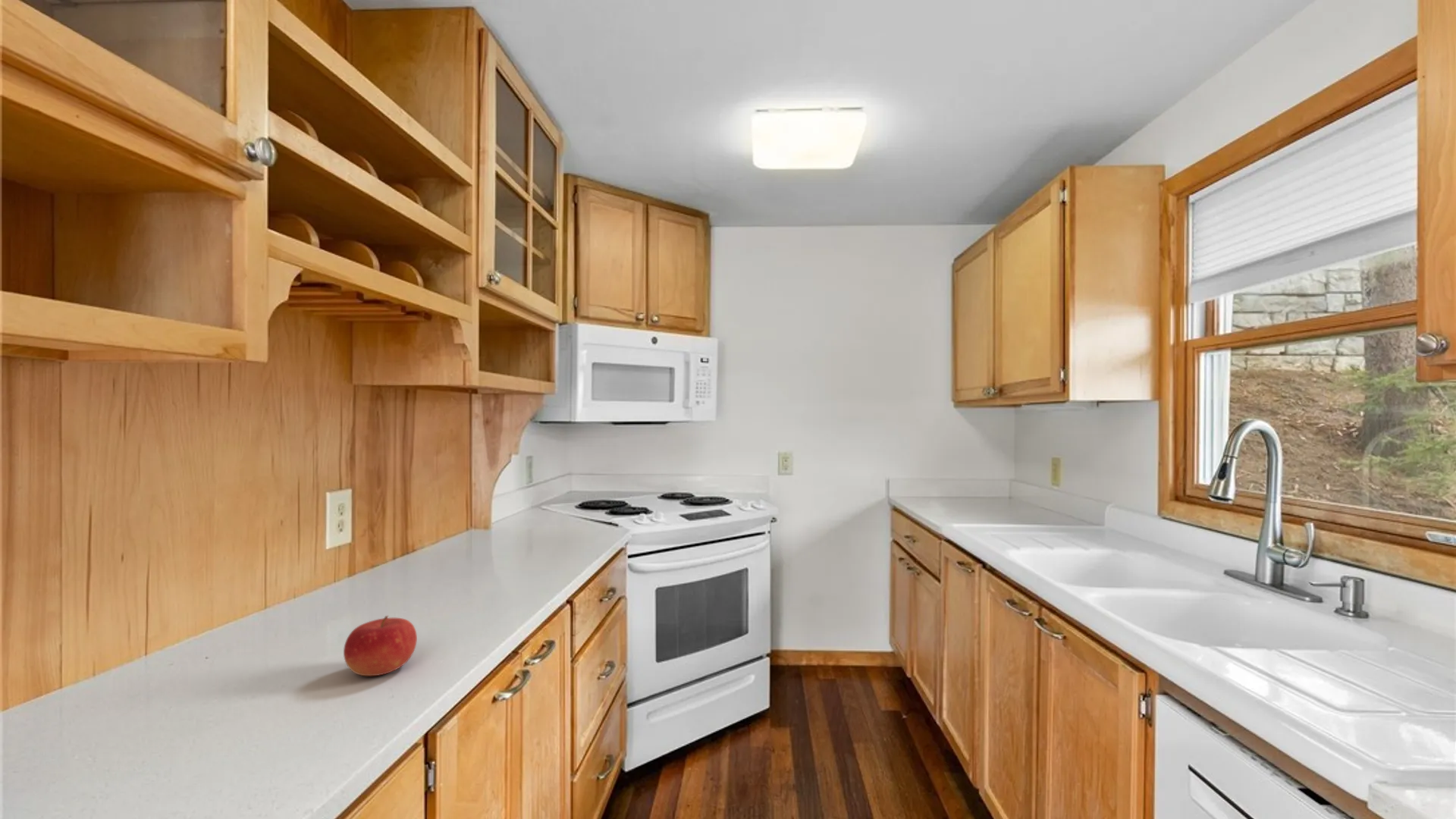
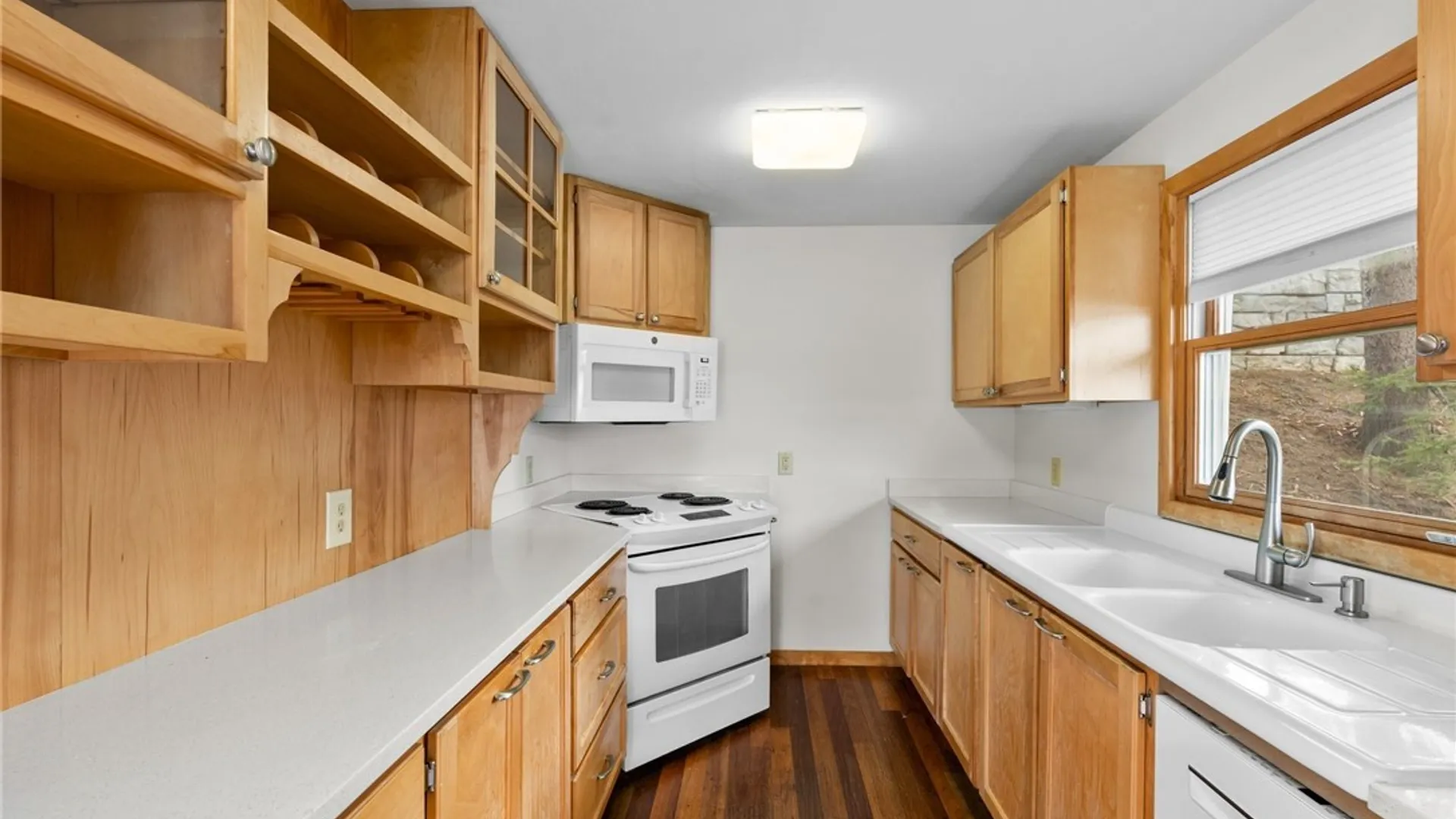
- fruit (381, 642)
